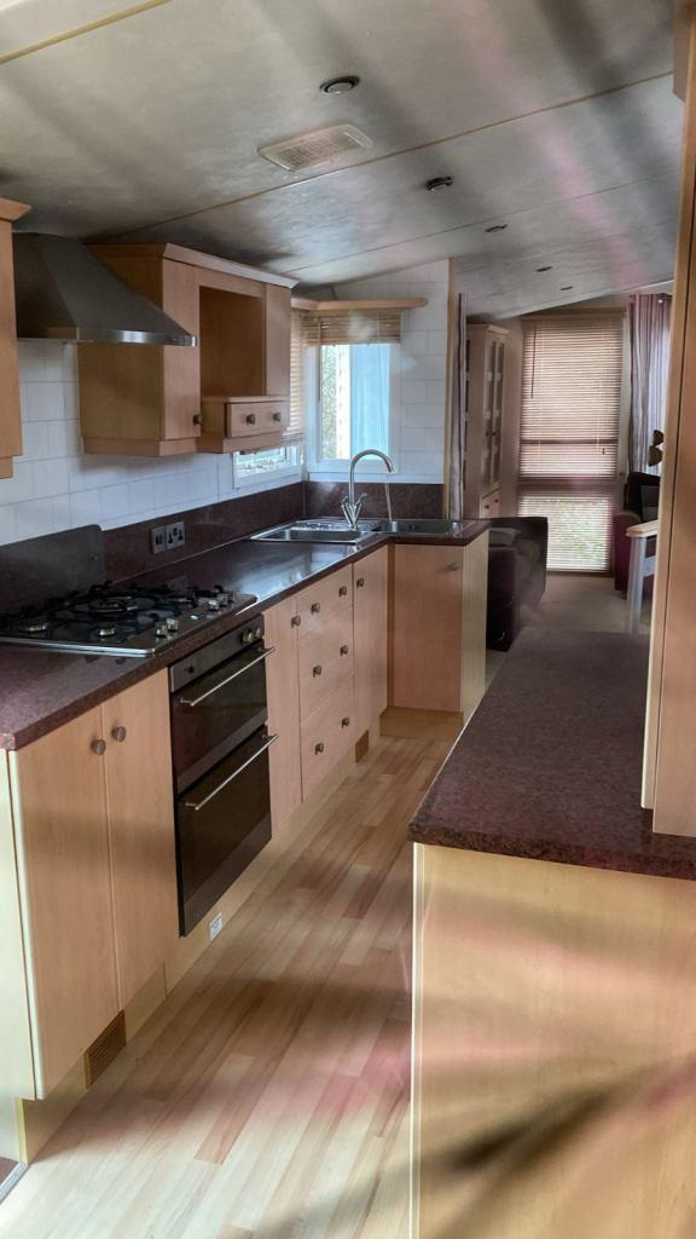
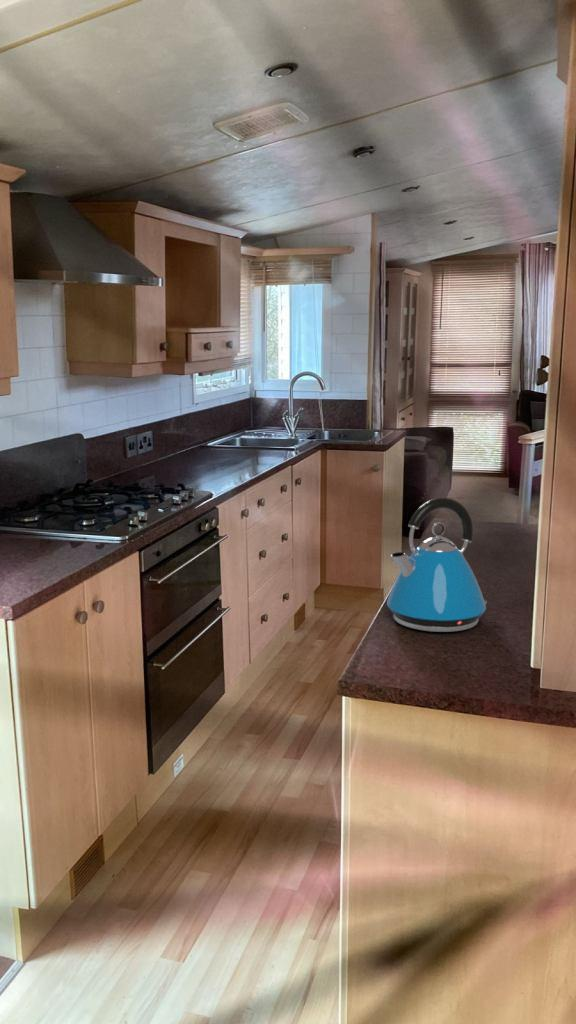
+ kettle (440, 558)
